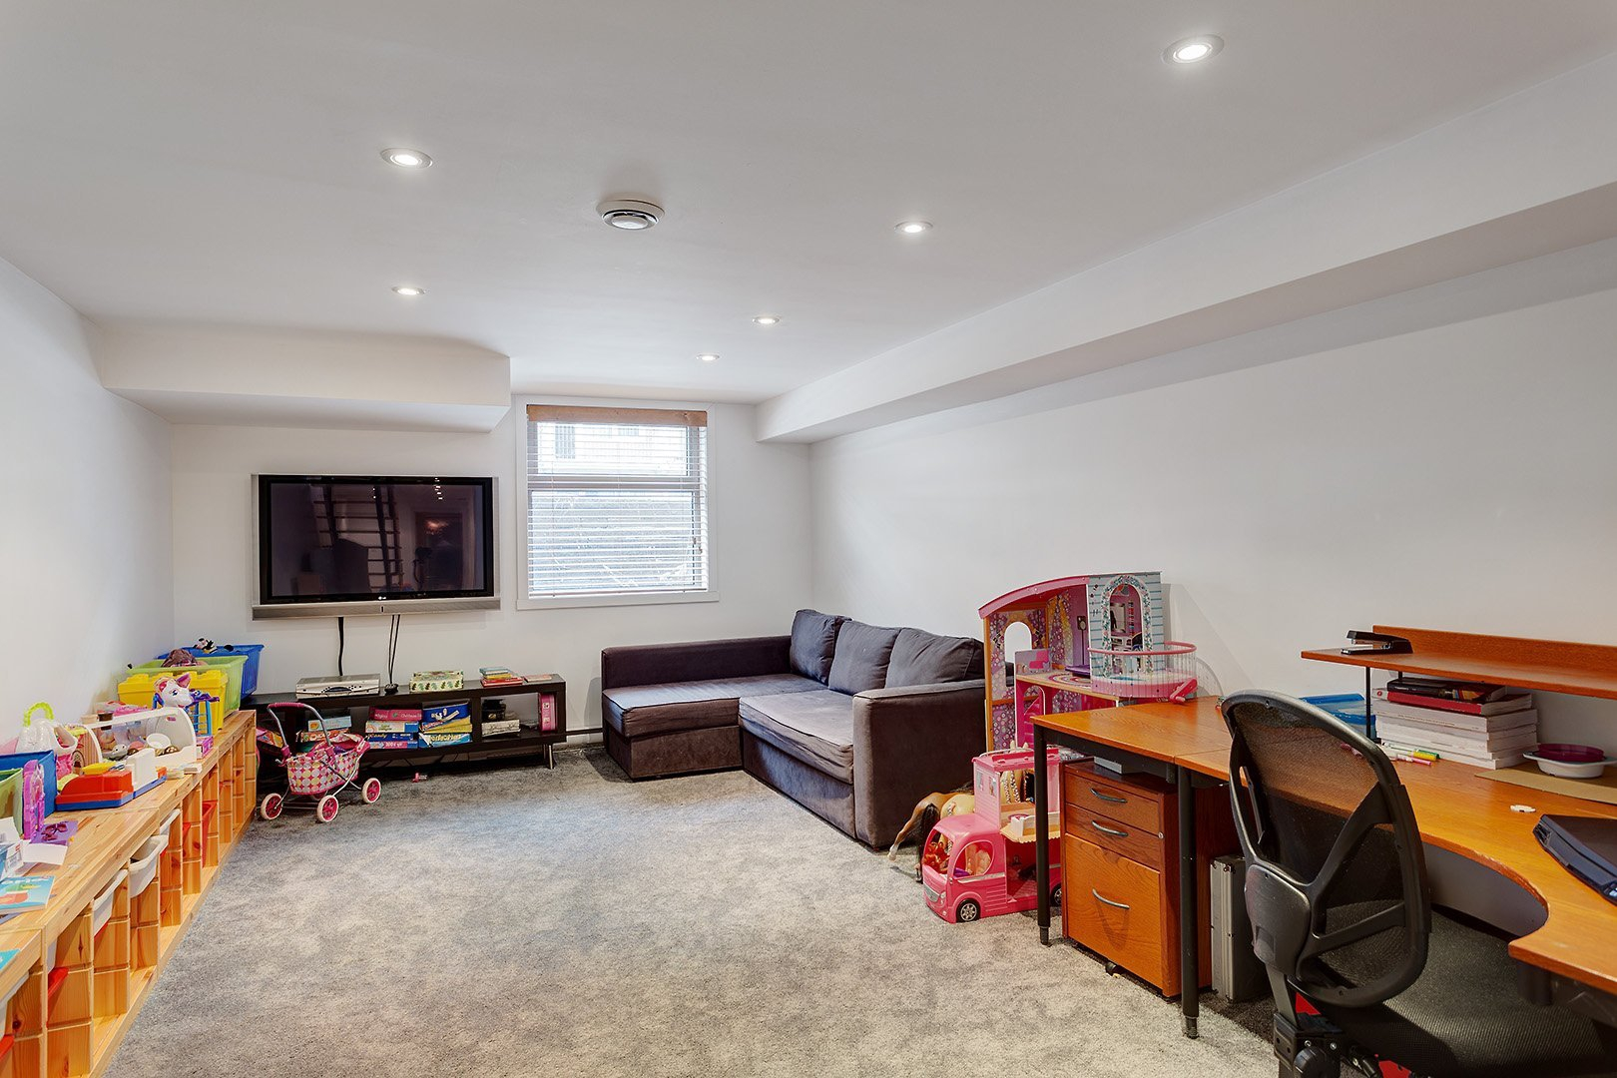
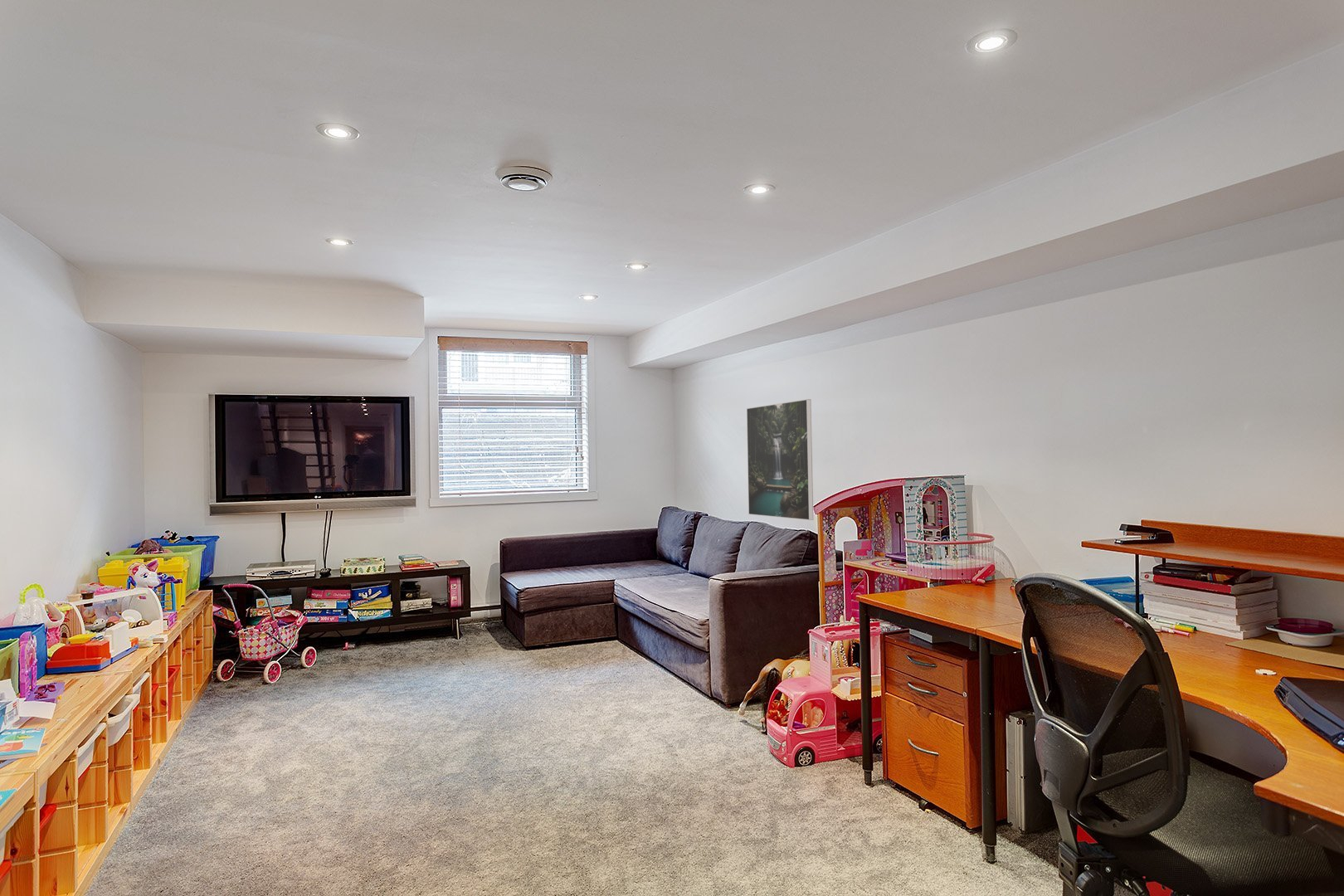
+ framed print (777, 460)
